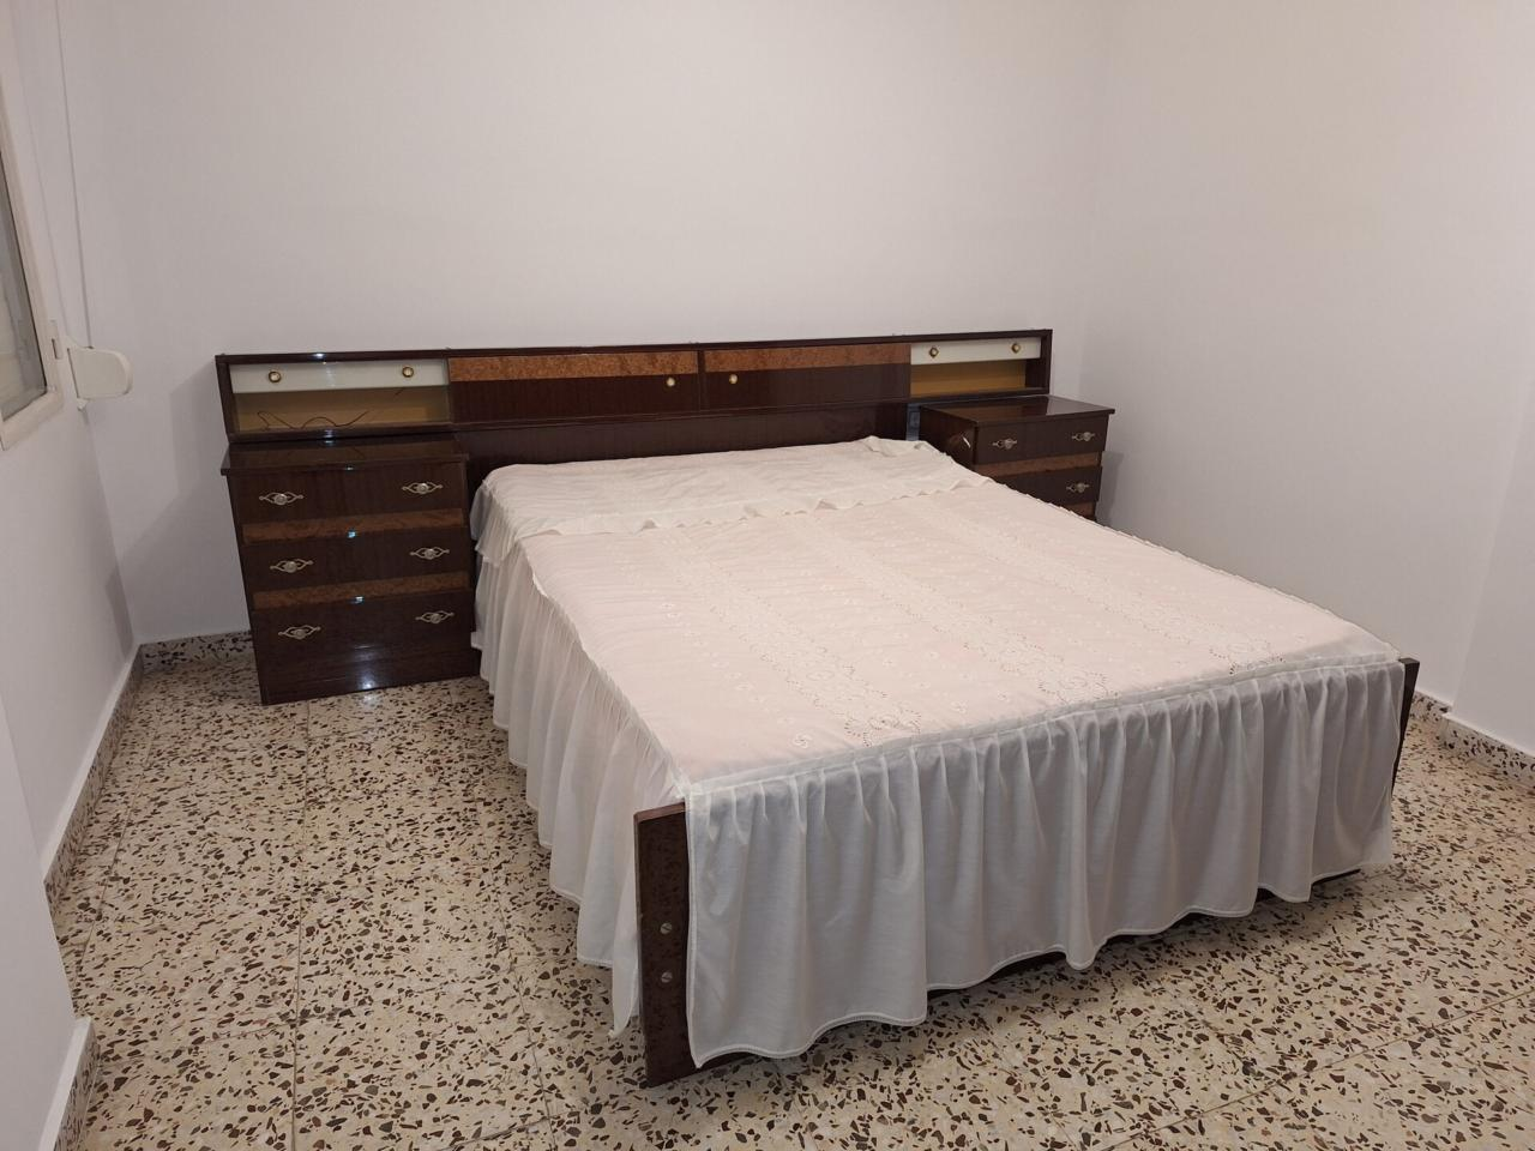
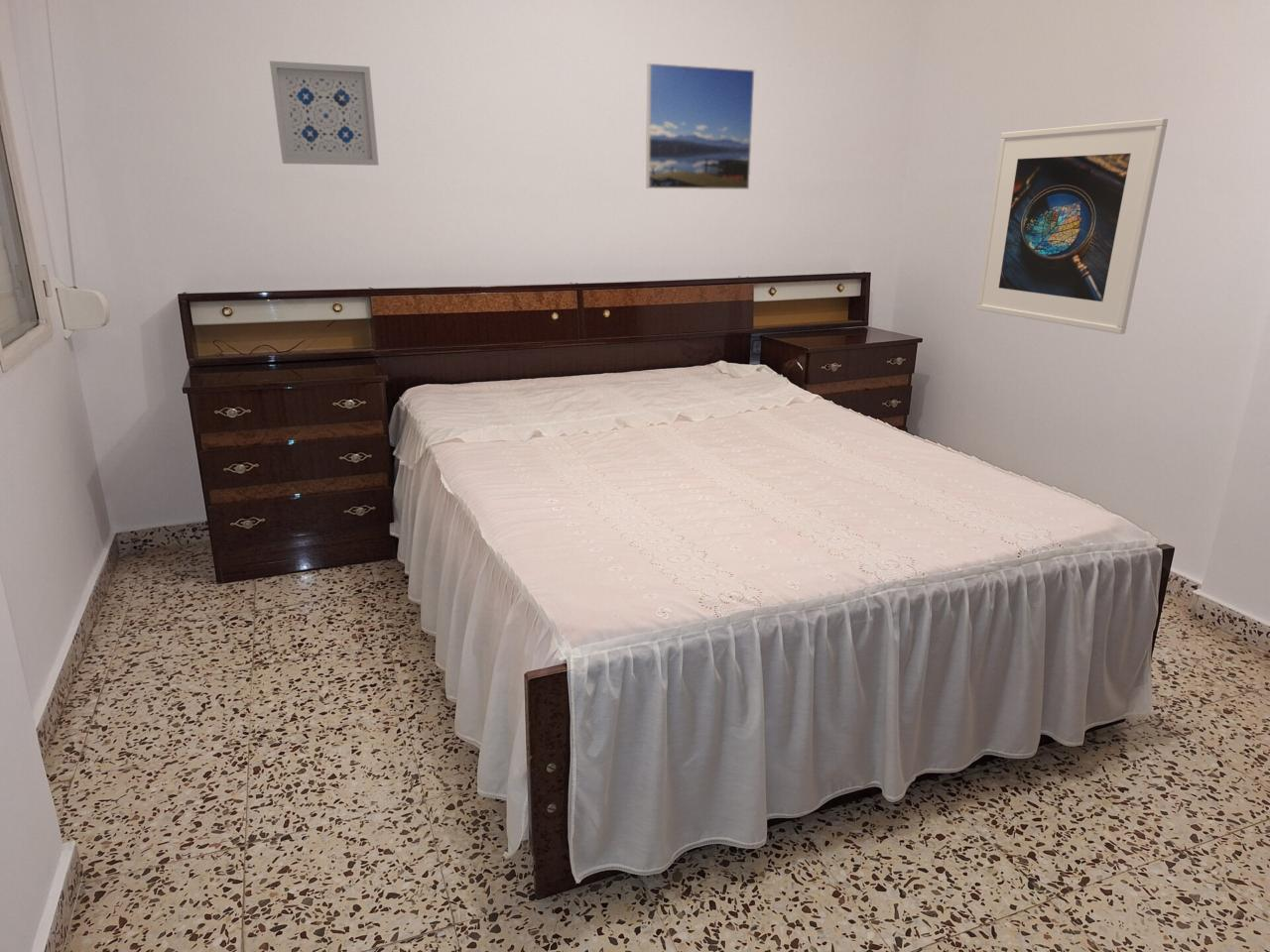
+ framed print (699, 129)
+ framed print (1059, 227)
+ wall art (325, 115)
